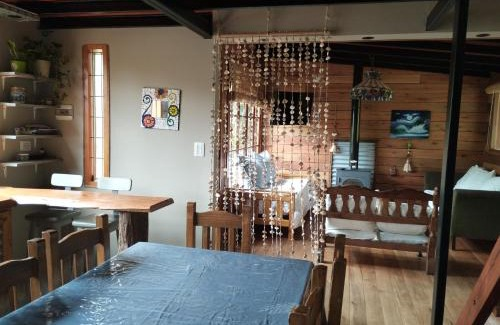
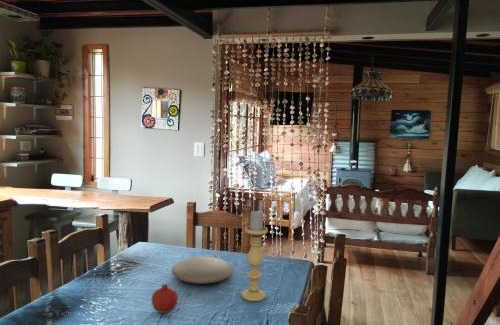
+ fruit (164, 297)
+ candle holder (255, 253)
+ plate (202, 267)
